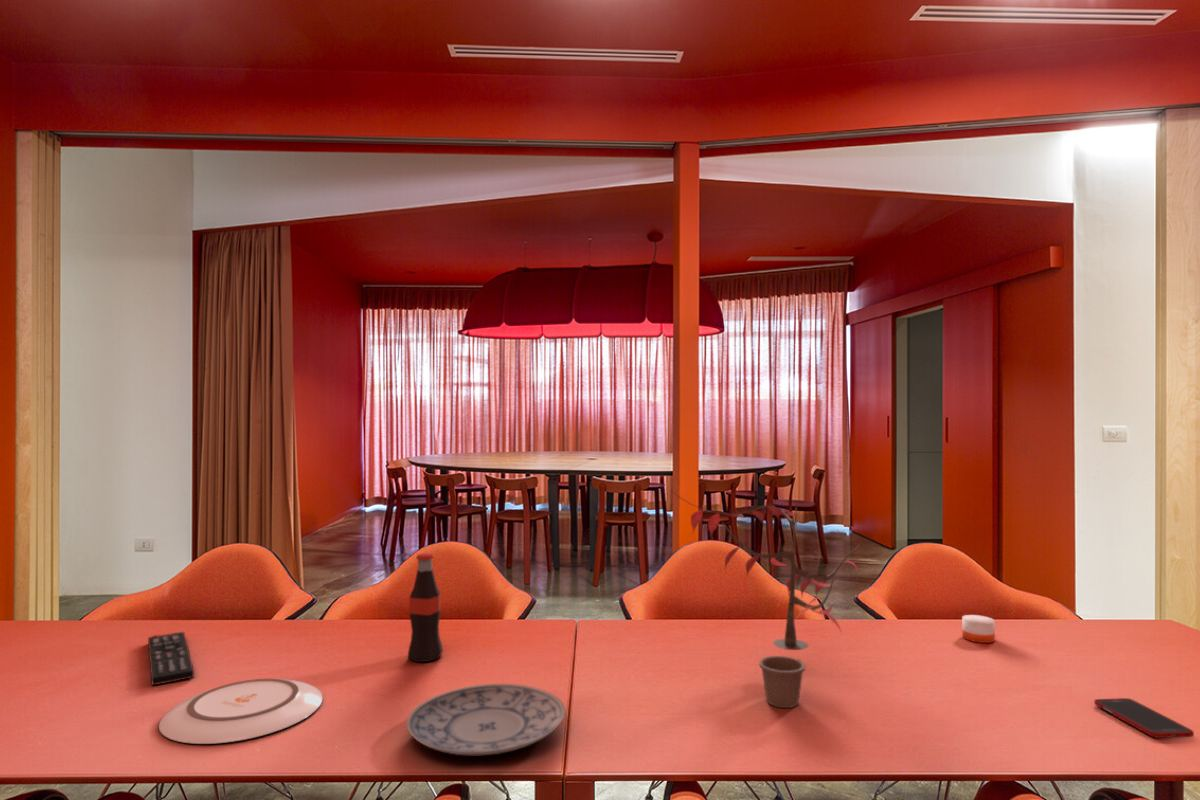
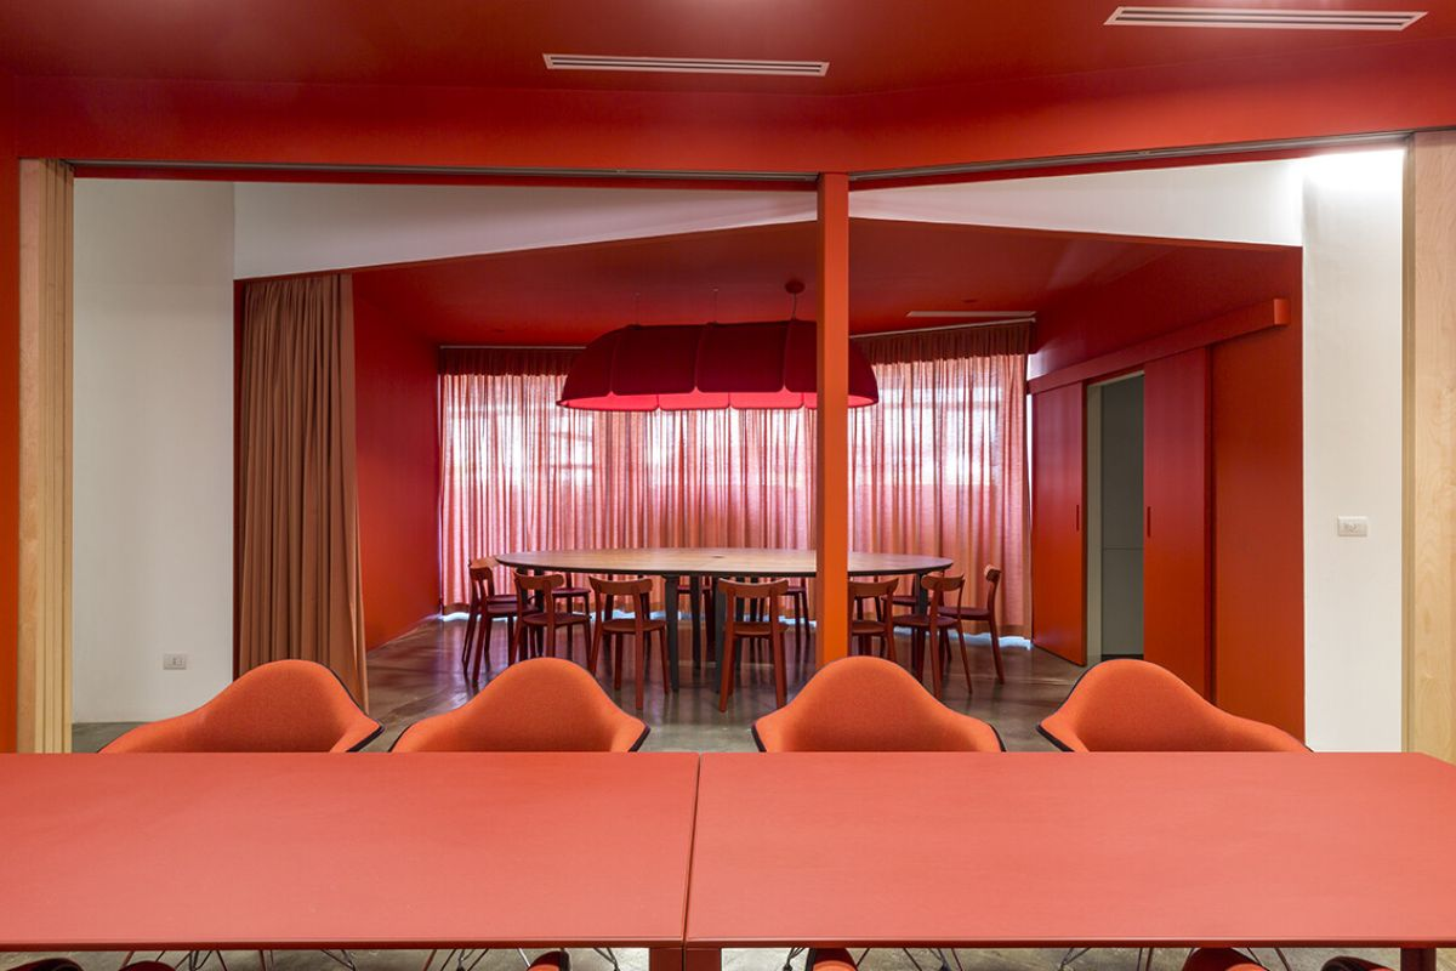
- cell phone (1141, 717)
- bottle (425, 605)
- remote control (169, 655)
- plate (487, 722)
- candle (978, 618)
- potted plant (747, 577)
- plate (244, 703)
